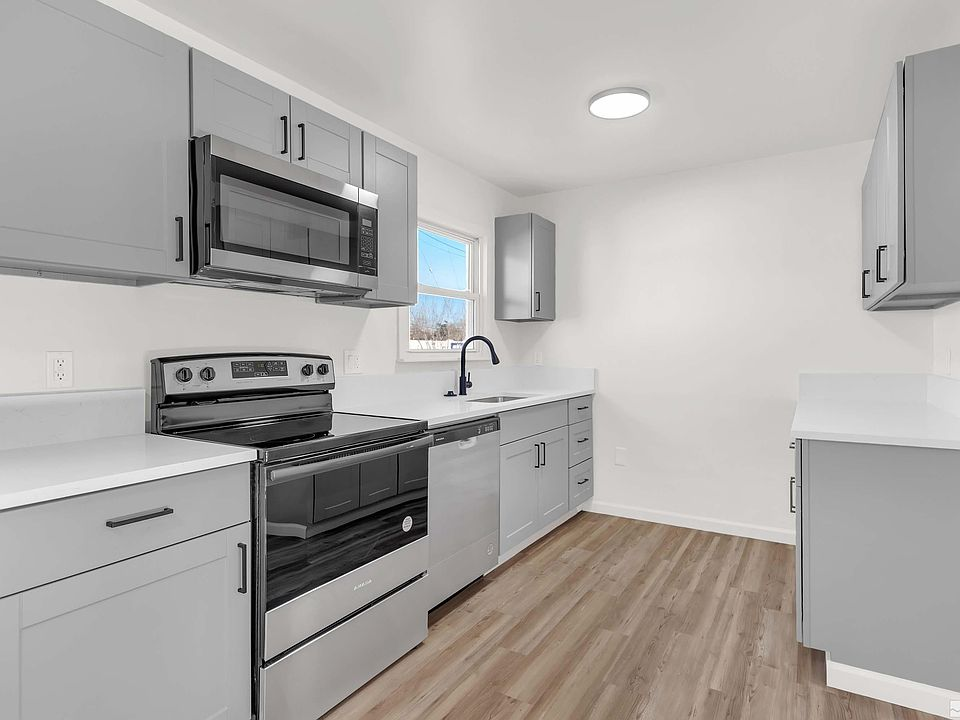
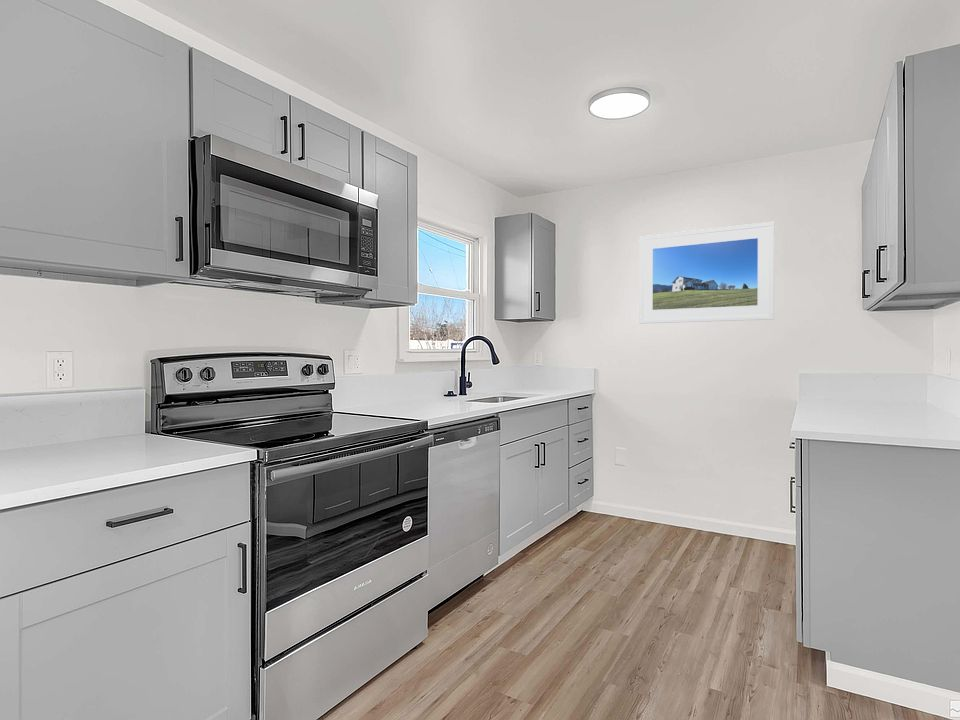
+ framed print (702, 275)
